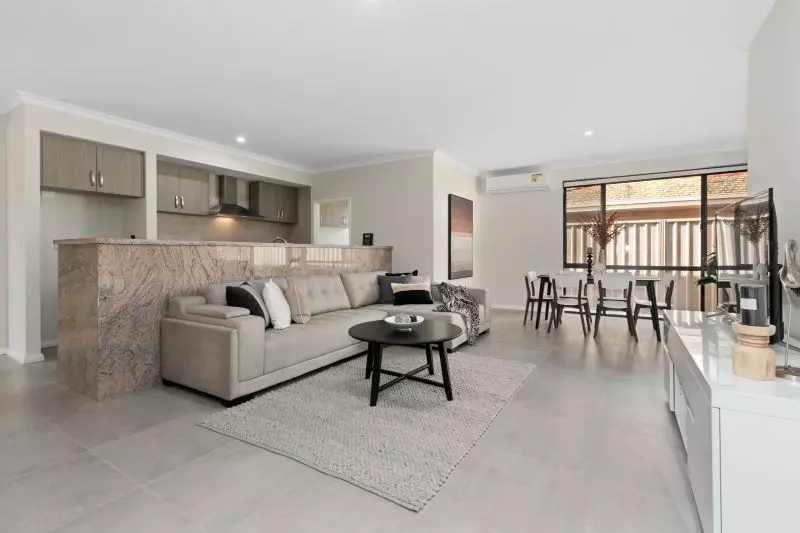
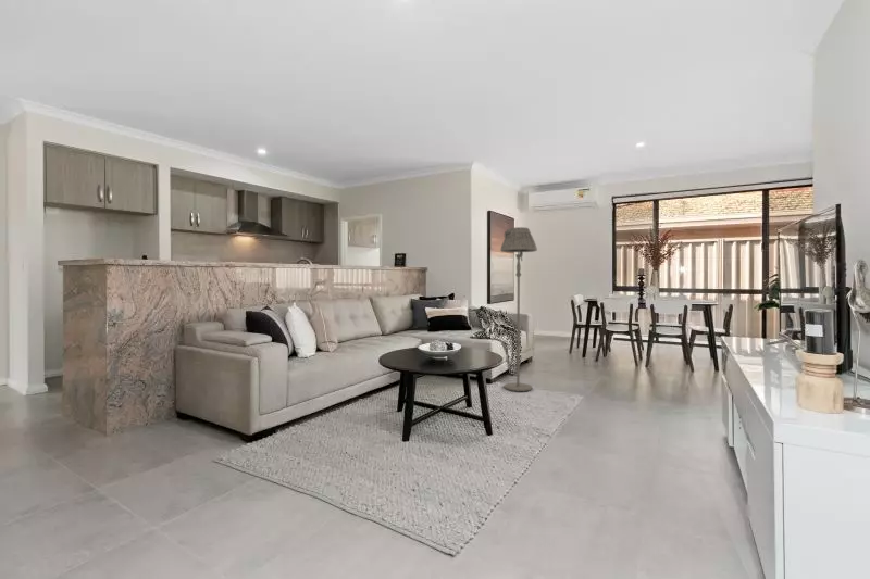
+ floor lamp (518, 307)
